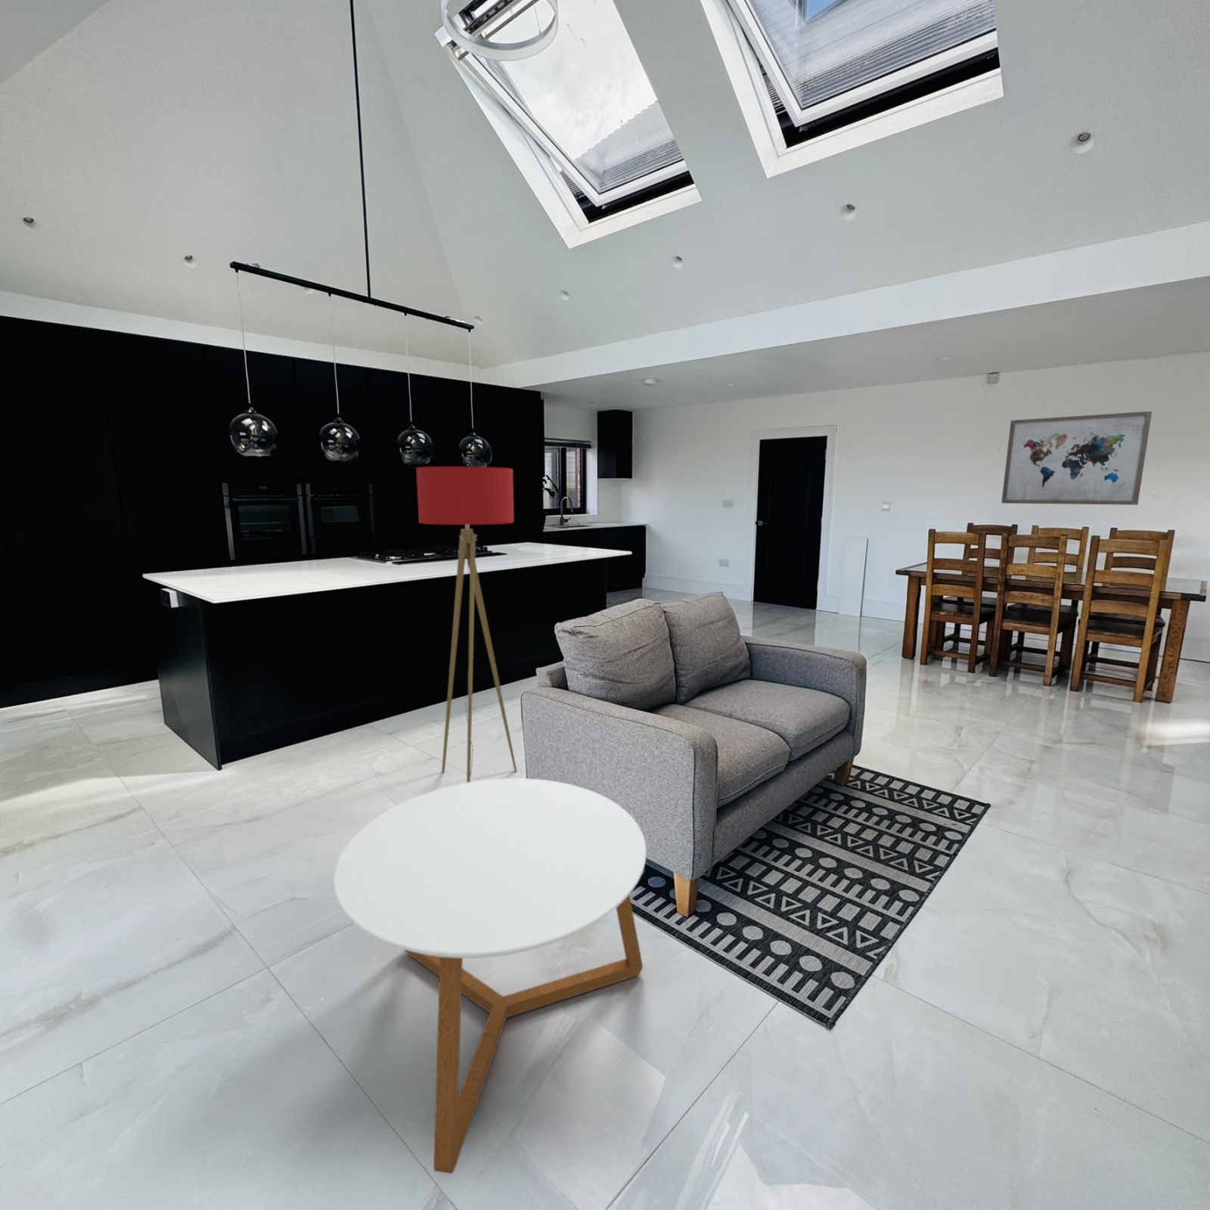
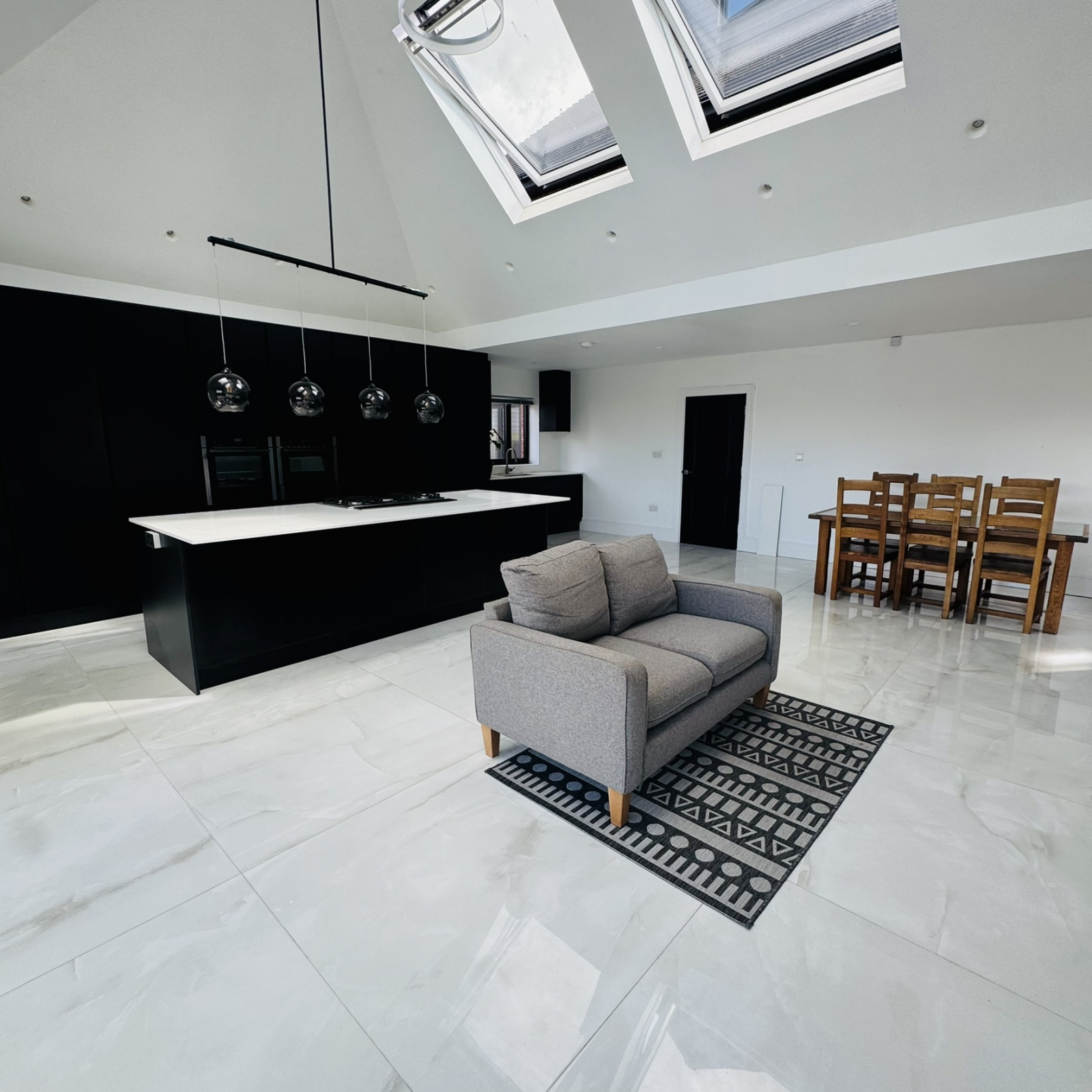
- wall art (1070, 461)
- coffee table (496, 937)
- floor lamp (471, 632)
